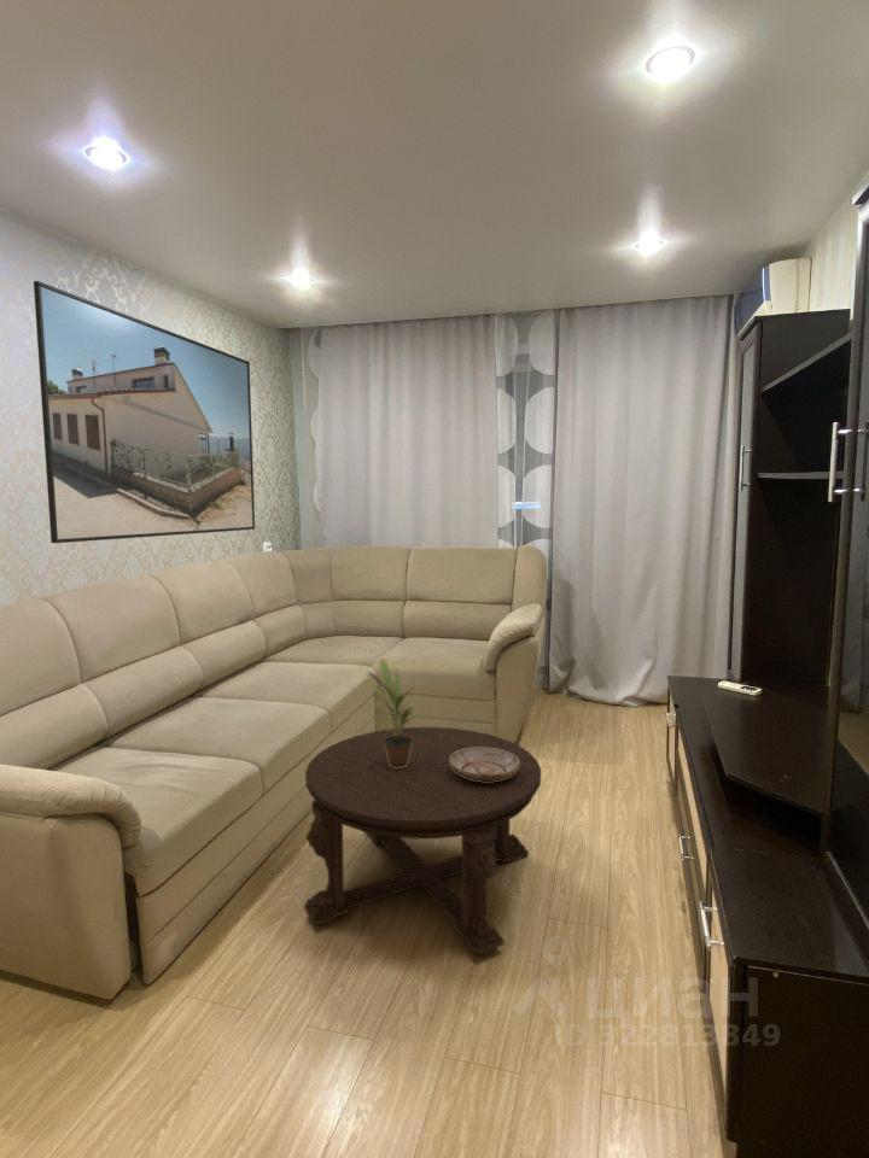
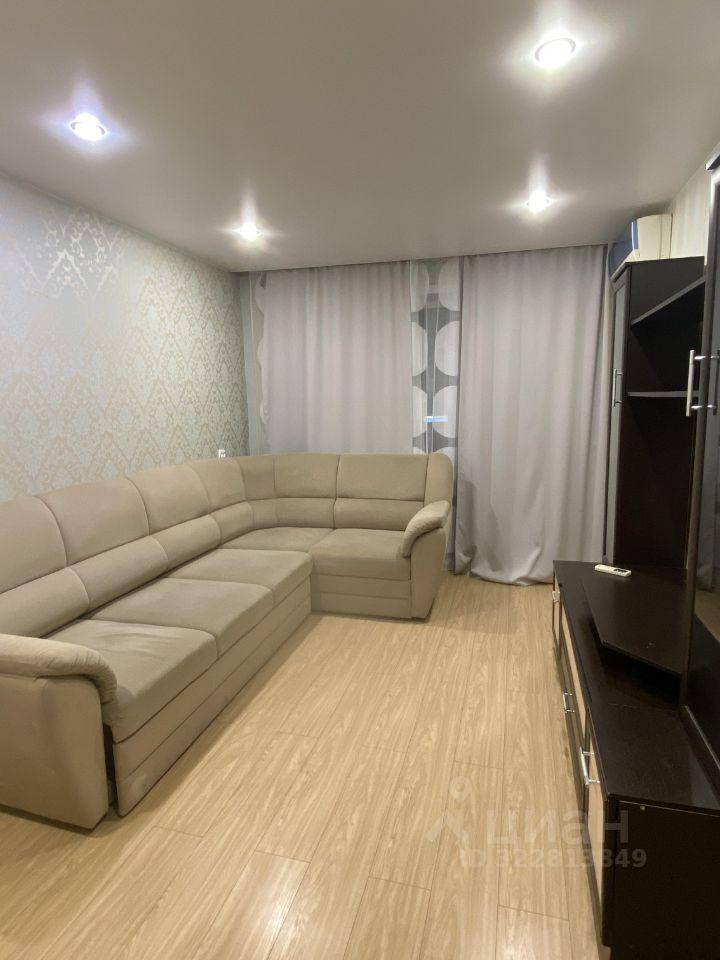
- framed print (169, 434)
- coffee table (424, 825)
- potted plant (393, 714)
- ceramic bowl (484, 766)
